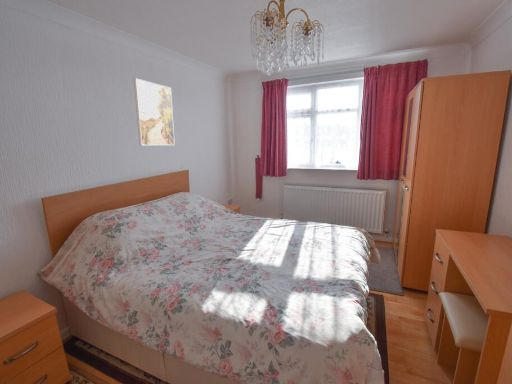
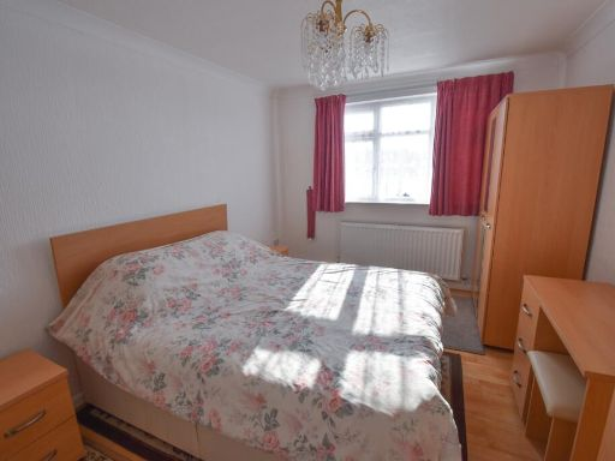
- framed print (156, 115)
